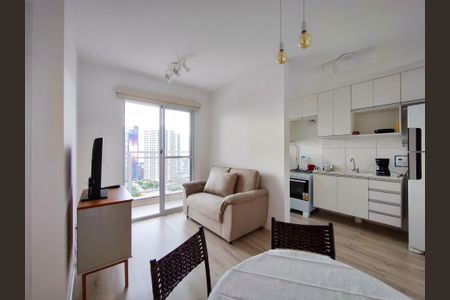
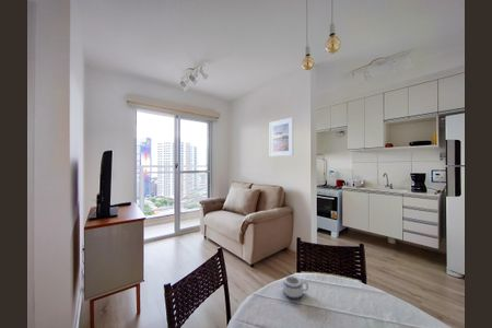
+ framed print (280, 138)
+ mug (295, 286)
